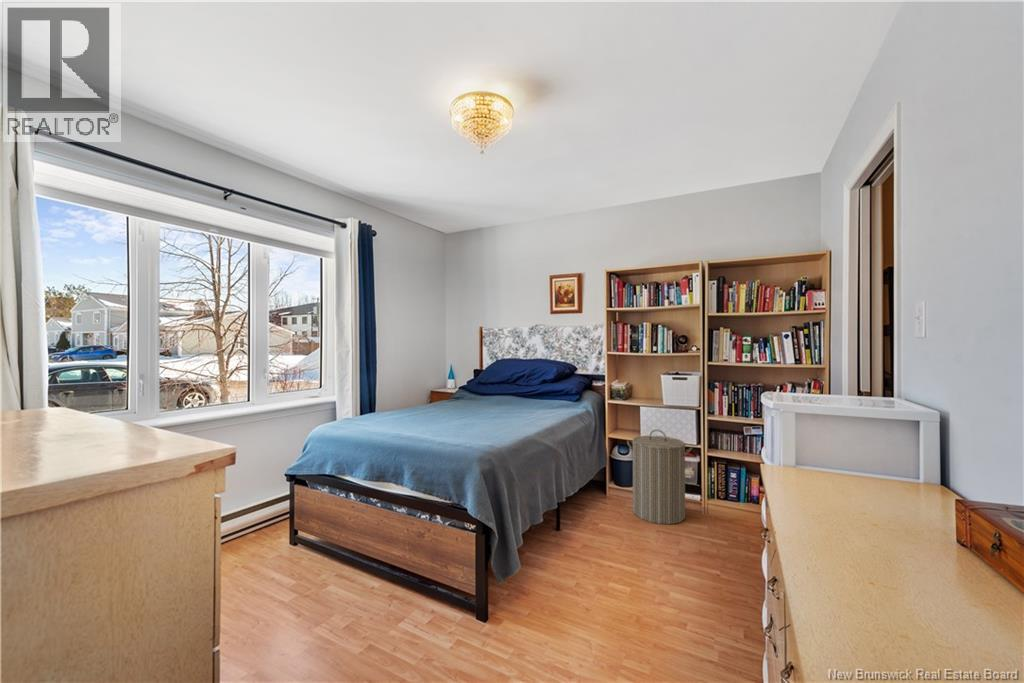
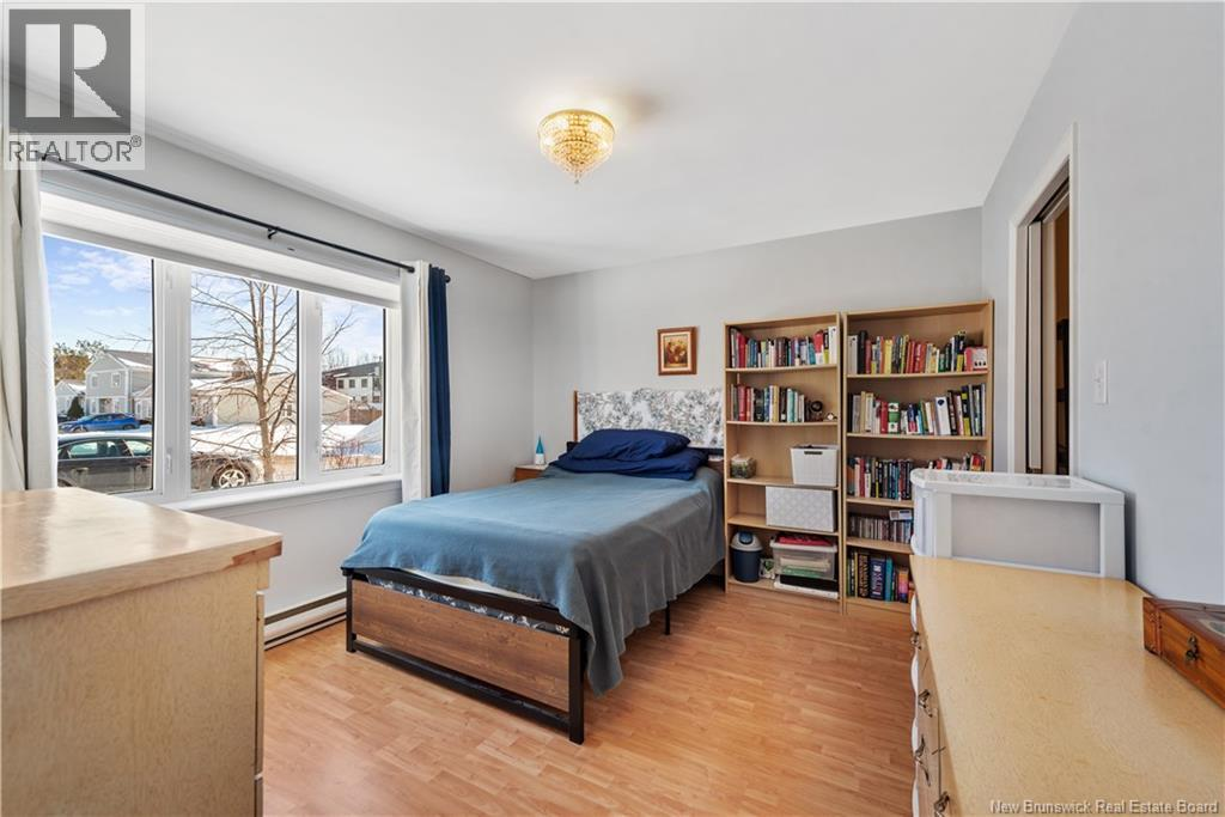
- laundry hamper (658, 471)
